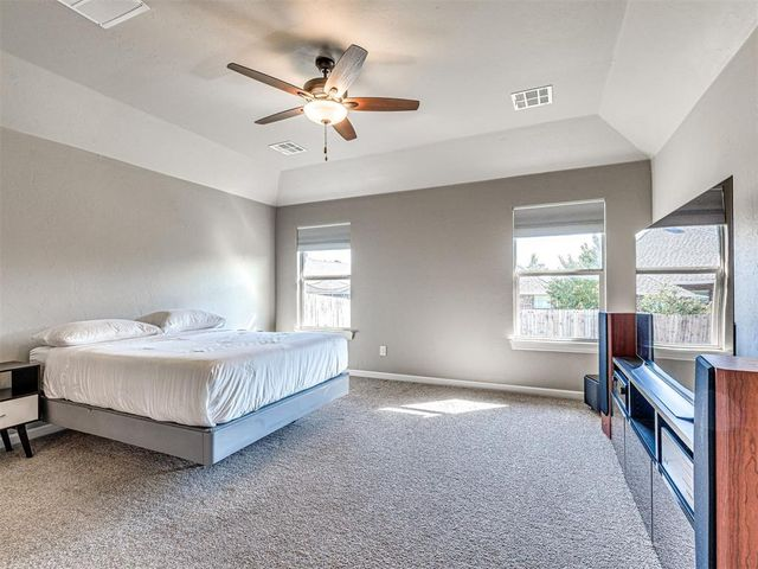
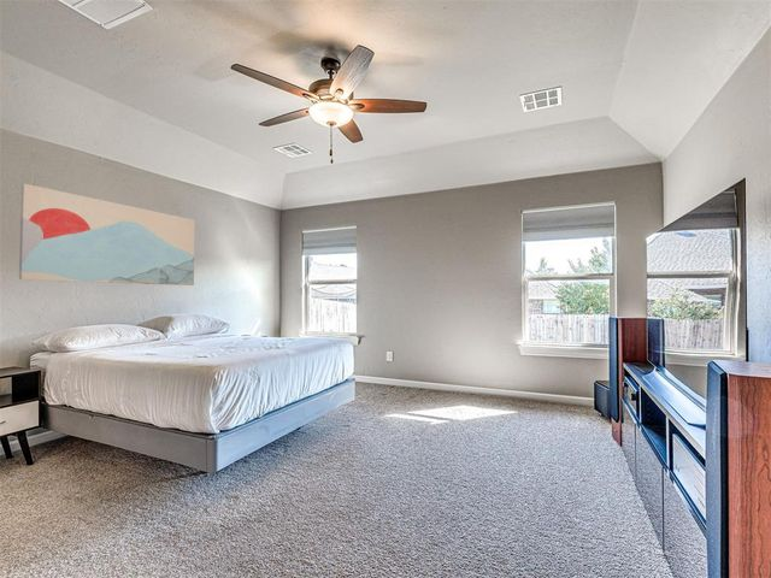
+ wall art (123, 243)
